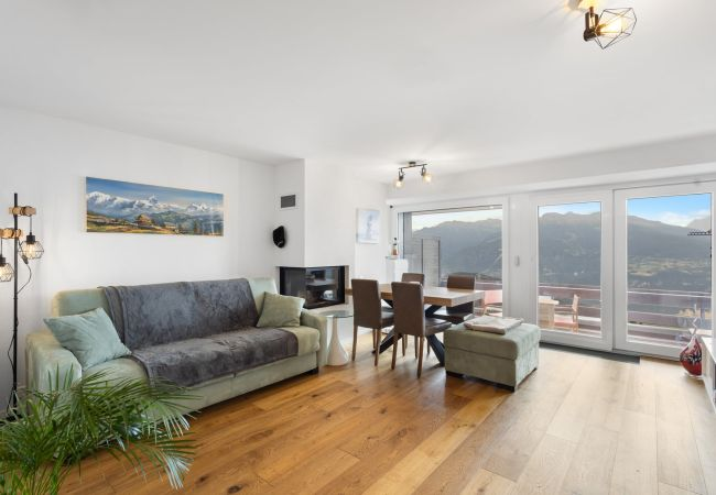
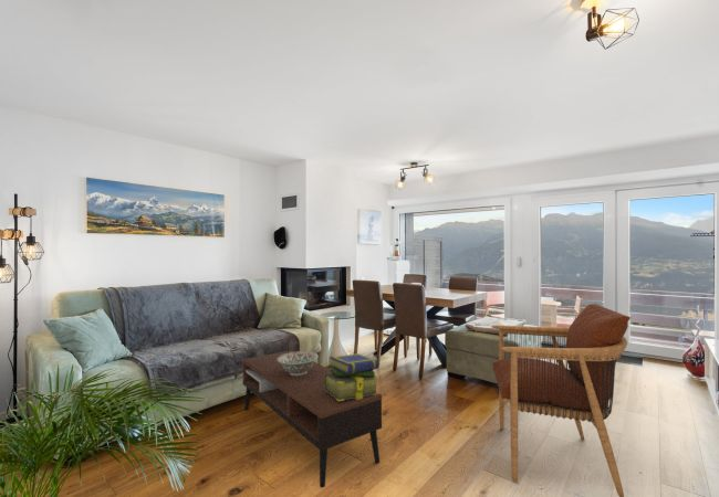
+ stack of books (352, 373)
+ armchair (555, 382)
+ coffee table (302, 402)
+ decorative bowl (298, 364)
